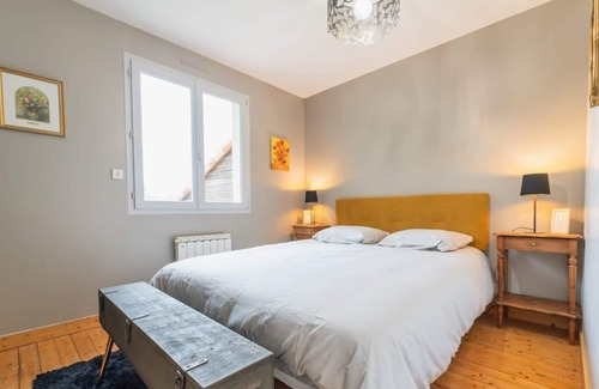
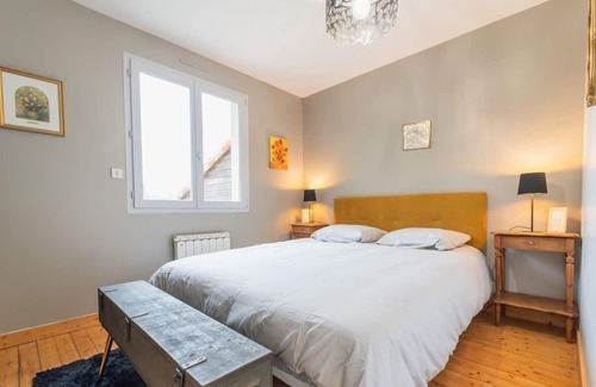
+ wall art (416, 136)
